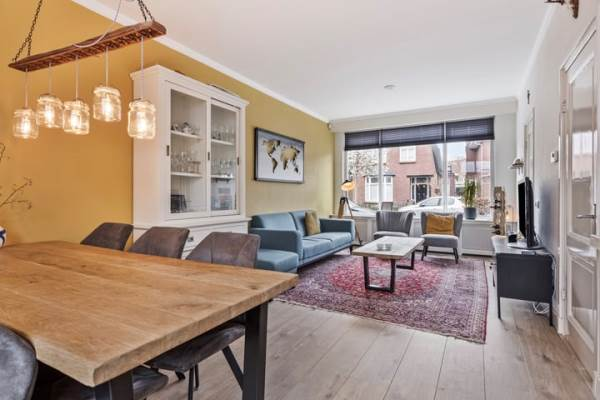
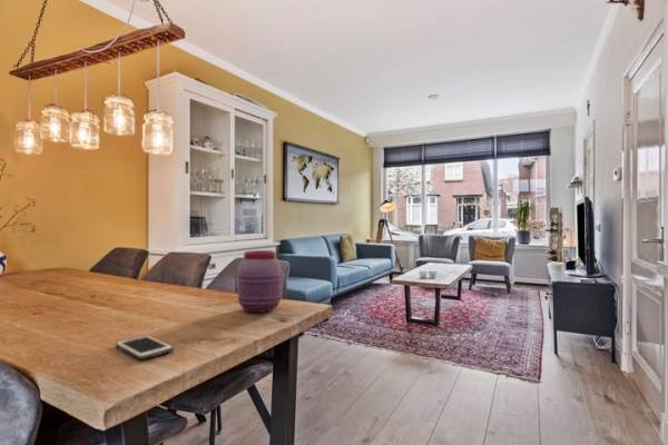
+ jar (259, 280)
+ cell phone (144, 346)
